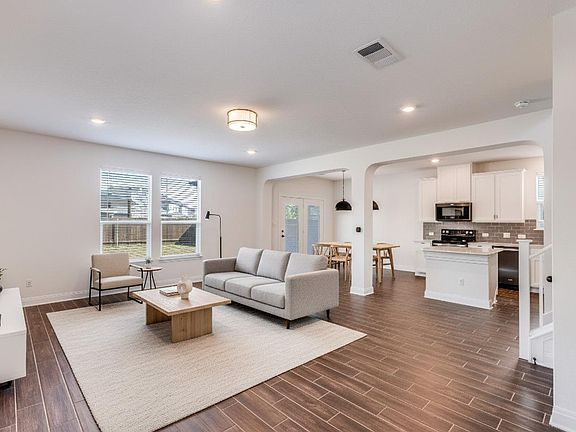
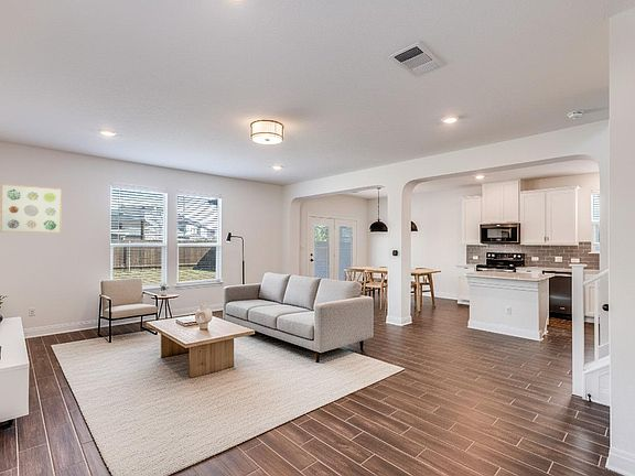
+ wall art (32, 209)
